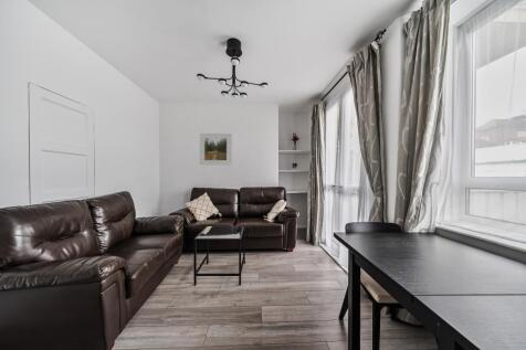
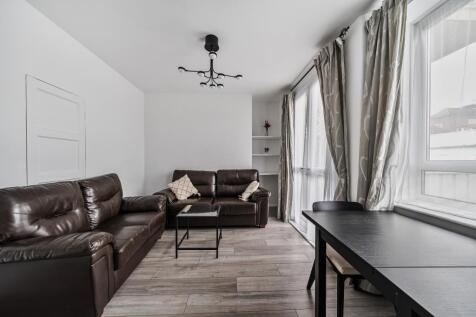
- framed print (215, 149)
